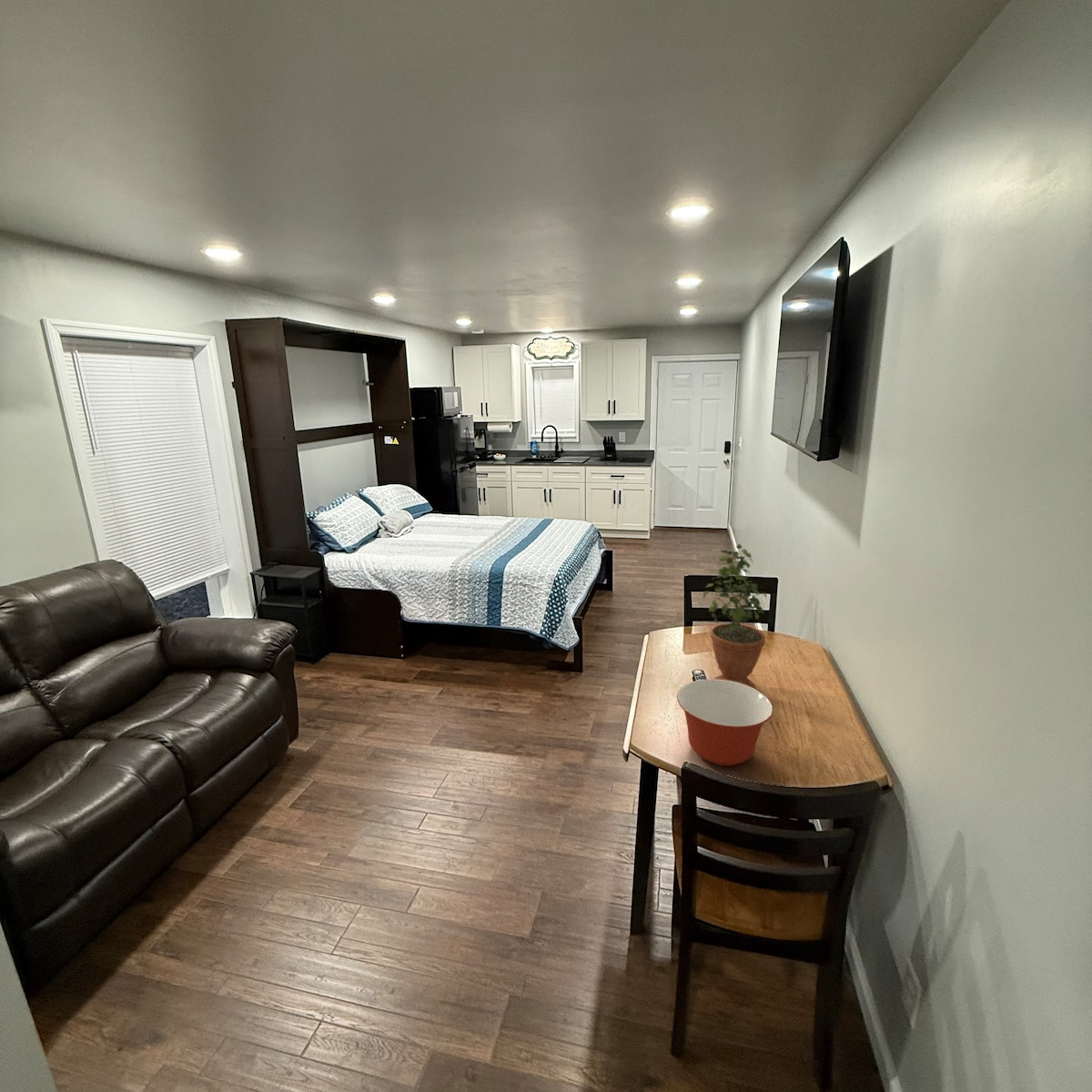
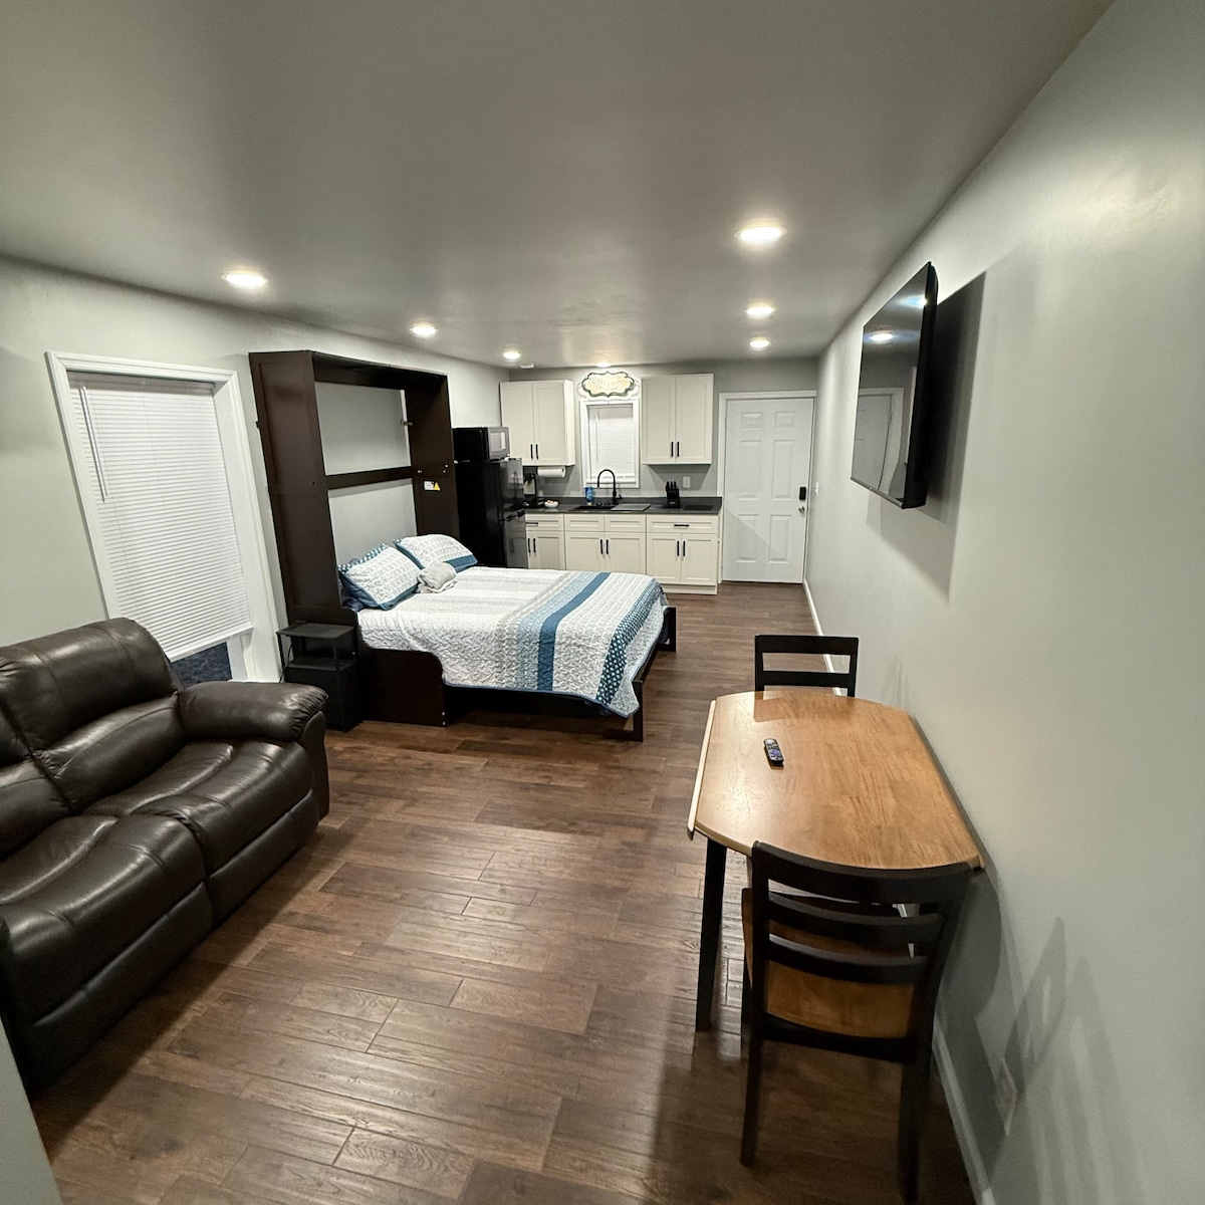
- potted plant (731, 618)
- mixing bowl (722, 726)
